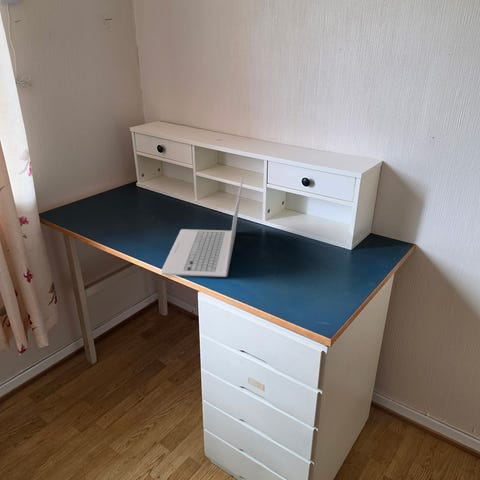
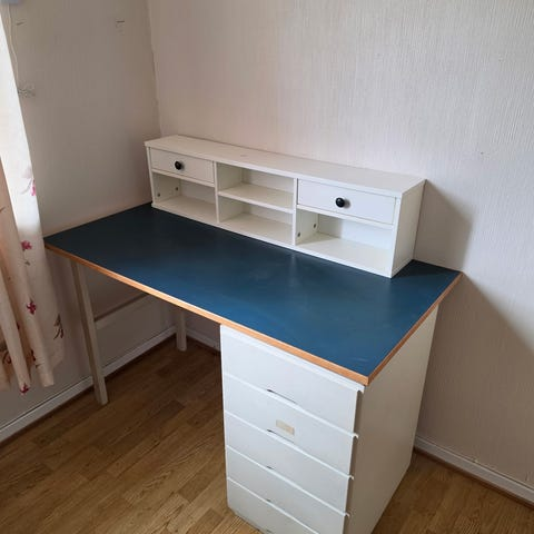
- laptop (204, 230)
